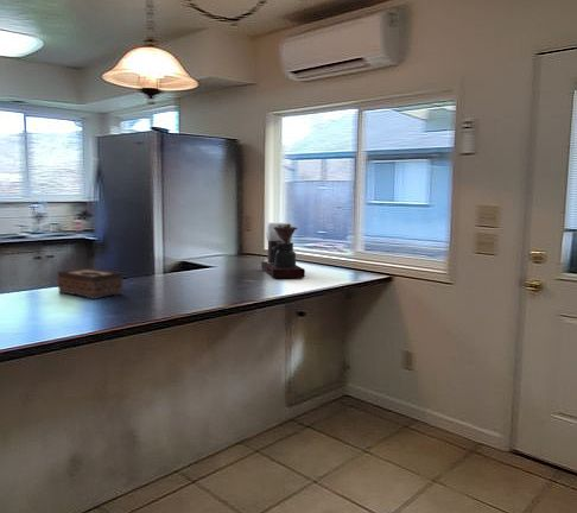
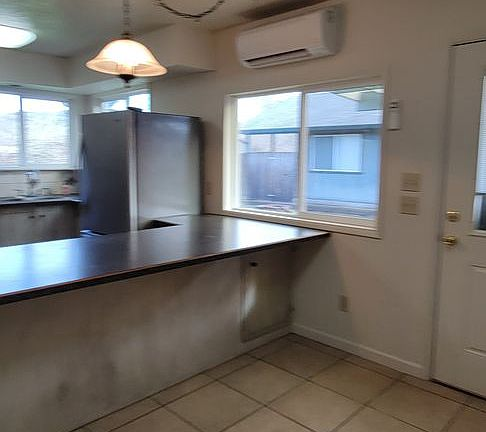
- tissue box (90, 283)
- coffee maker (281, 248)
